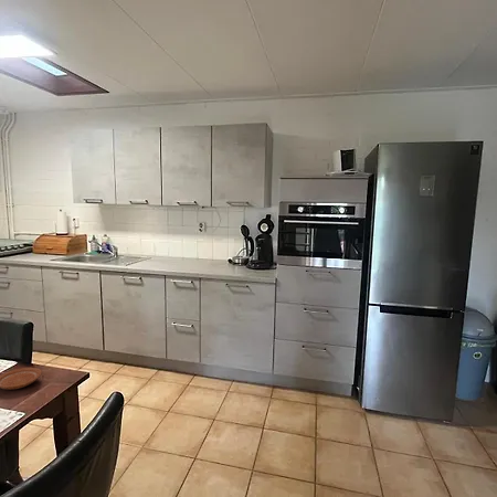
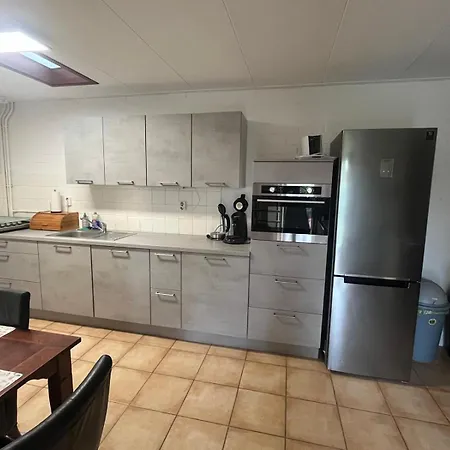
- plate (19, 380)
